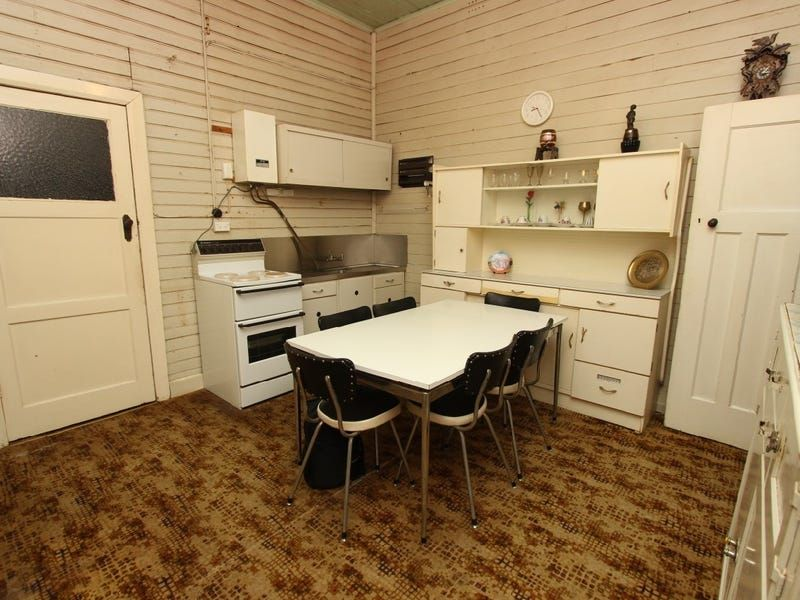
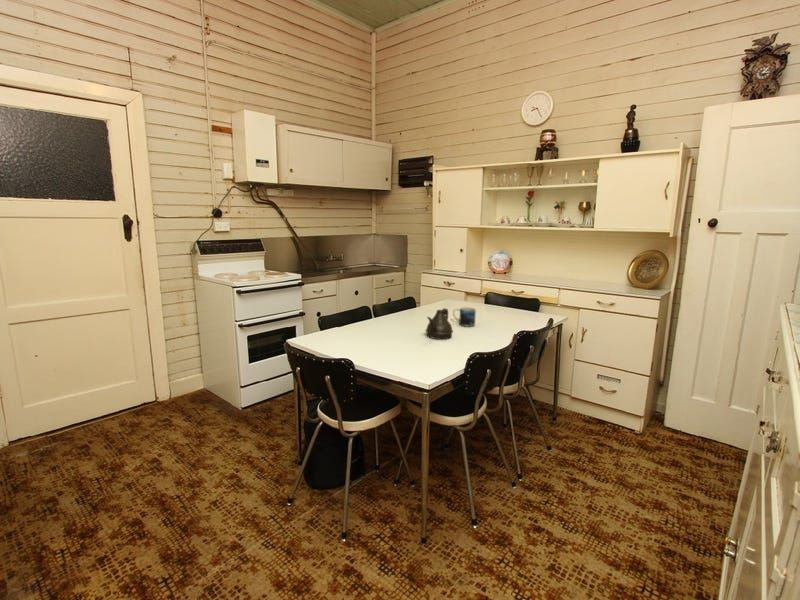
+ mug (463, 316)
+ teapot (436, 324)
